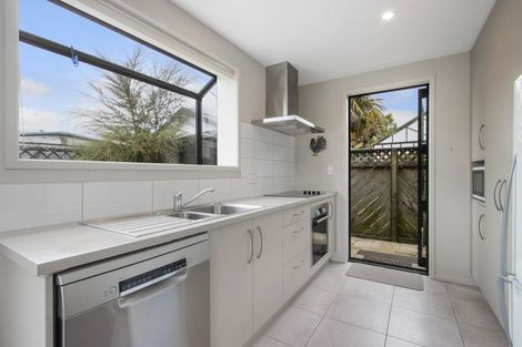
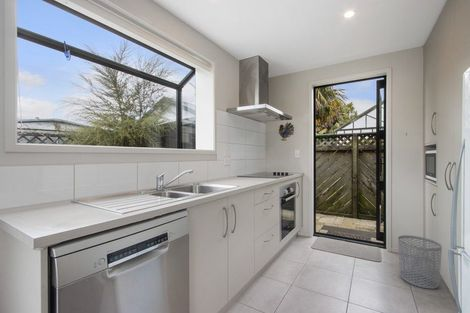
+ waste bin (418, 260)
